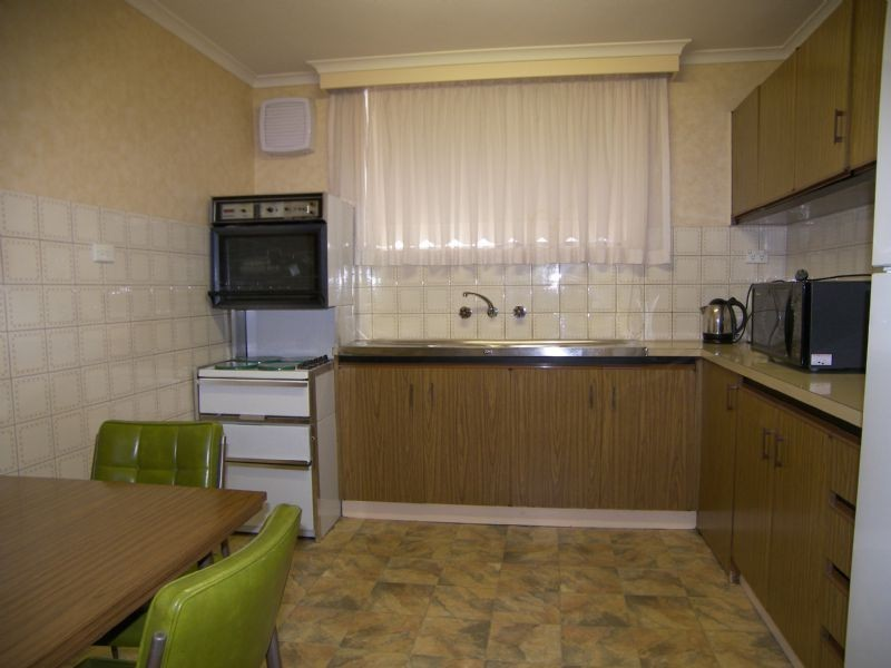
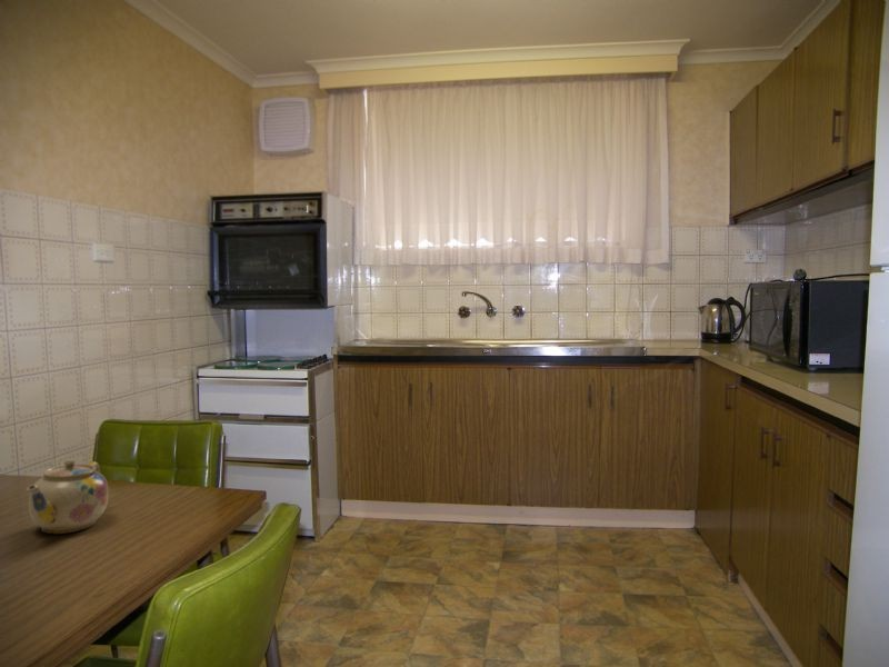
+ teapot (69, 494)
